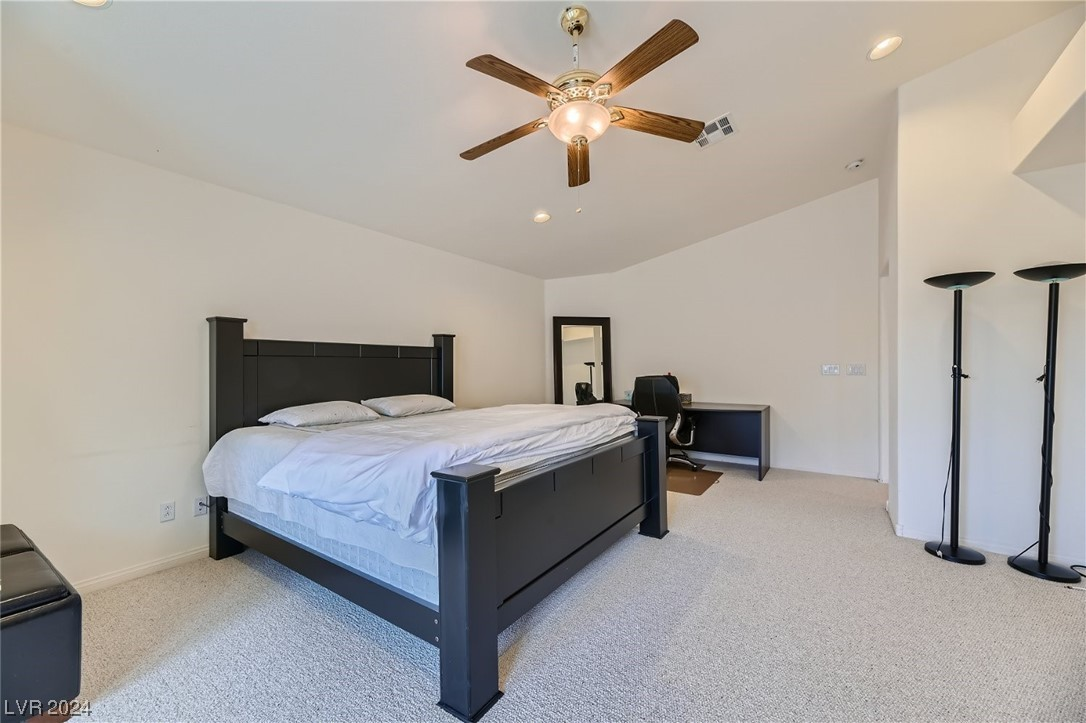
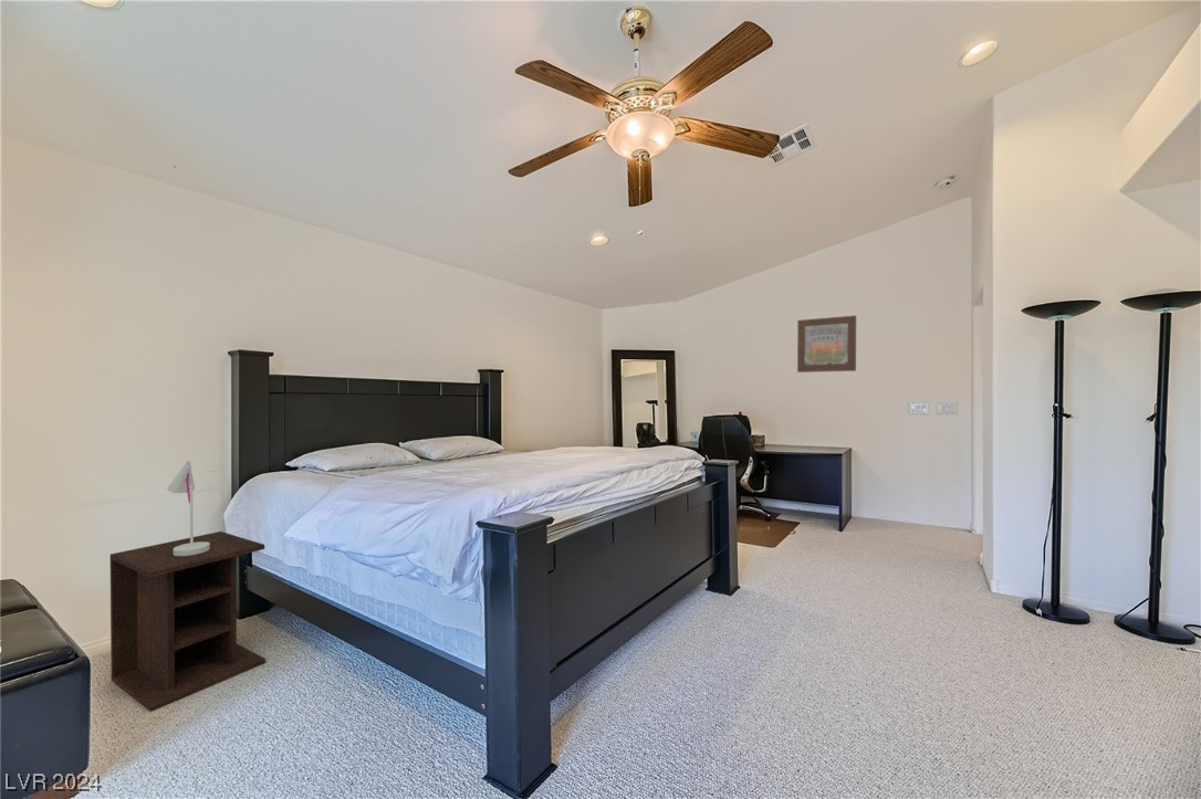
+ nightstand (190, 610)
+ table lamp (189, 503)
+ wall art (825, 345)
